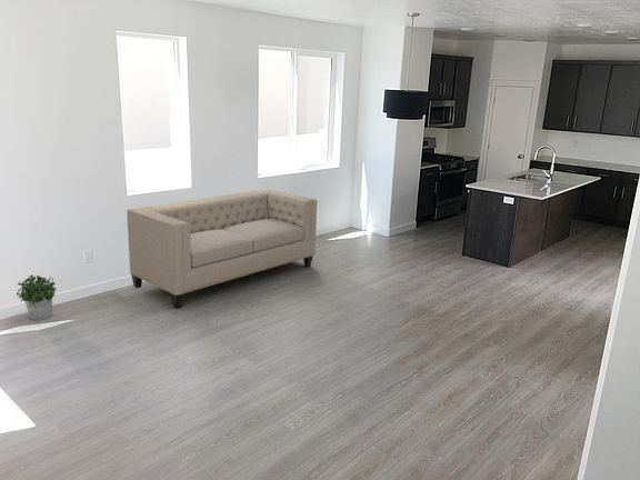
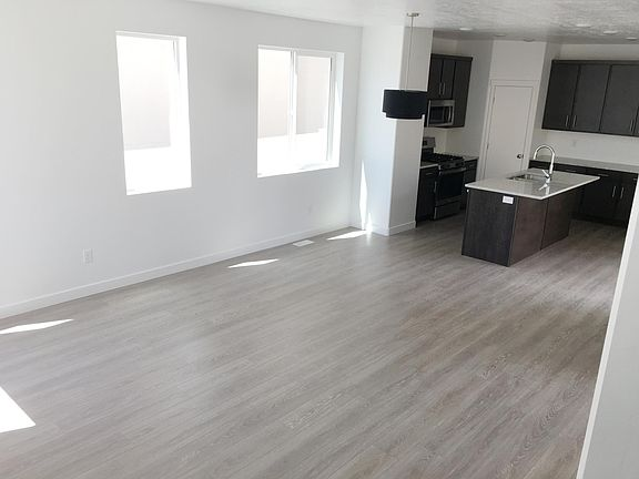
- potted plant (37, 297)
- sofa (229, 240)
